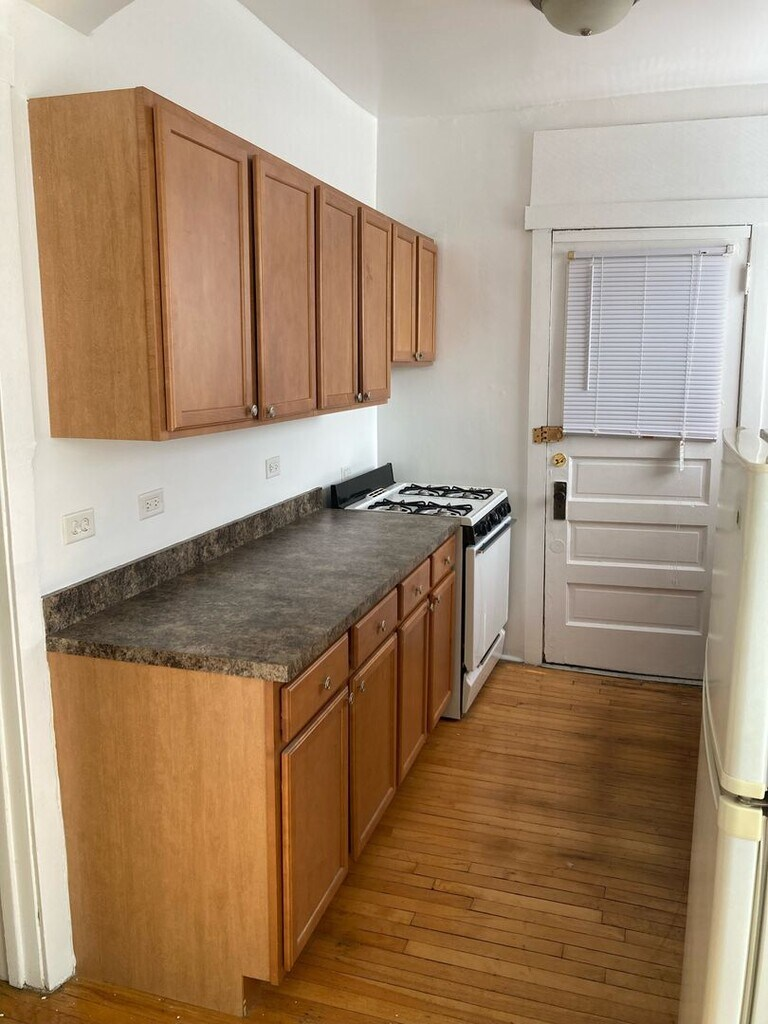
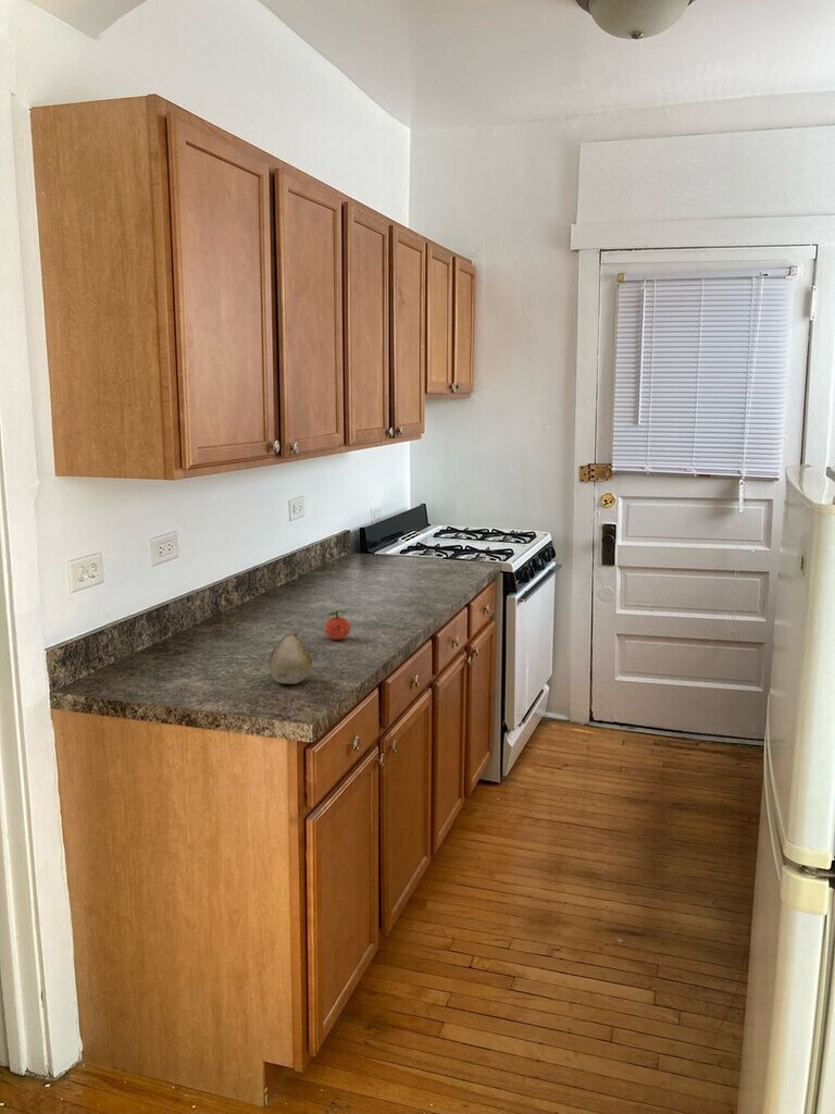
+ fruit (289, 657)
+ apple (337, 624)
